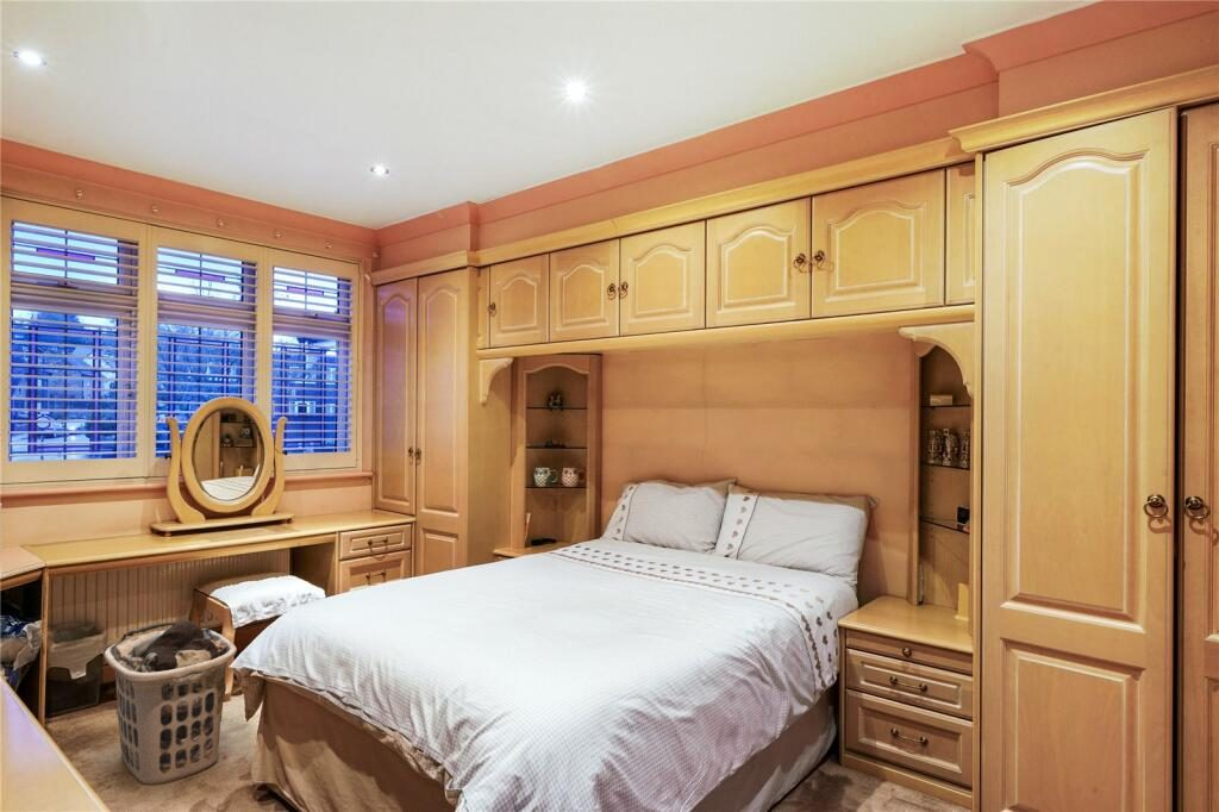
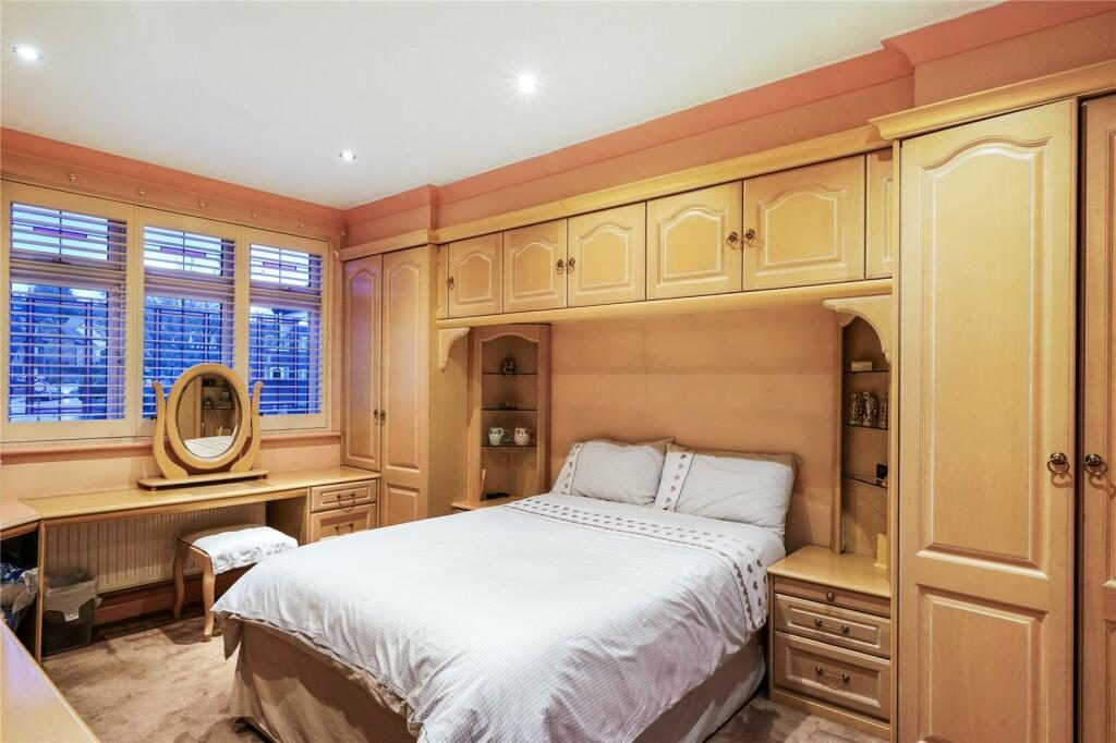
- clothes hamper (170, 692)
